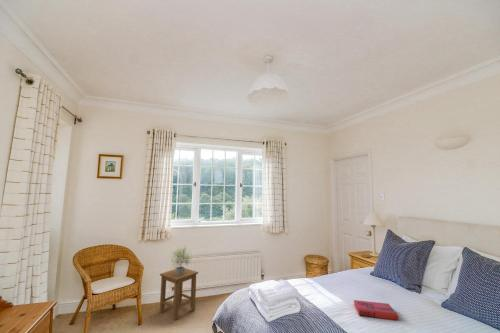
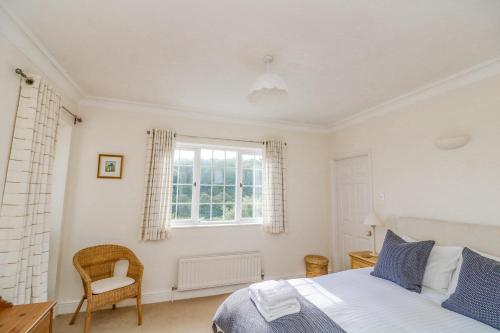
- potted plant (181, 259)
- hardback book (374, 309)
- stool (178, 291)
